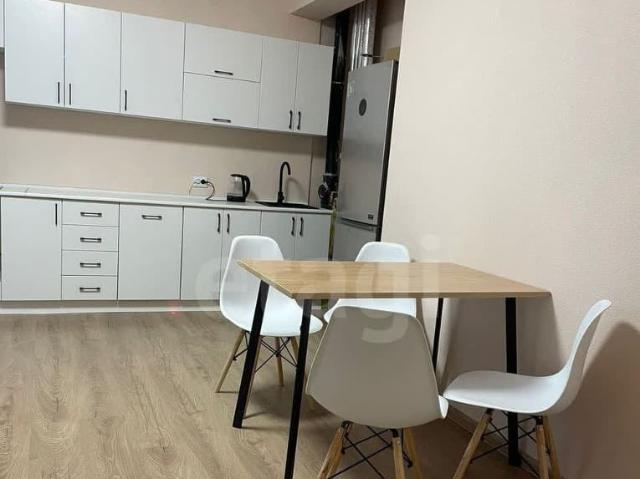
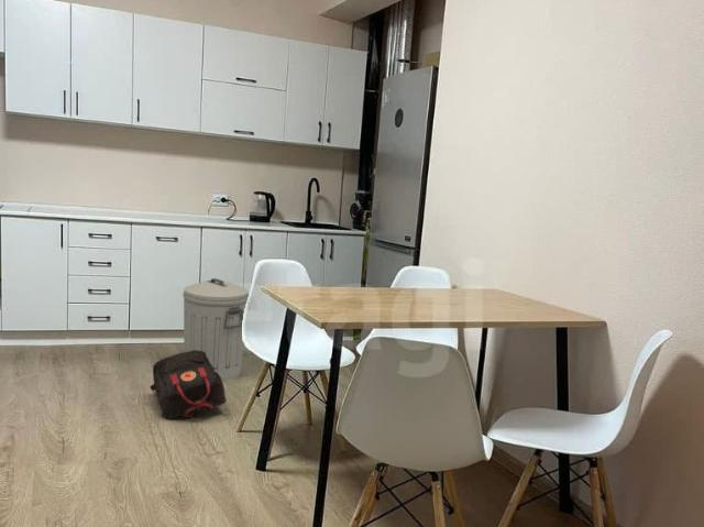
+ trash can (215, 326)
+ backpack (191, 381)
